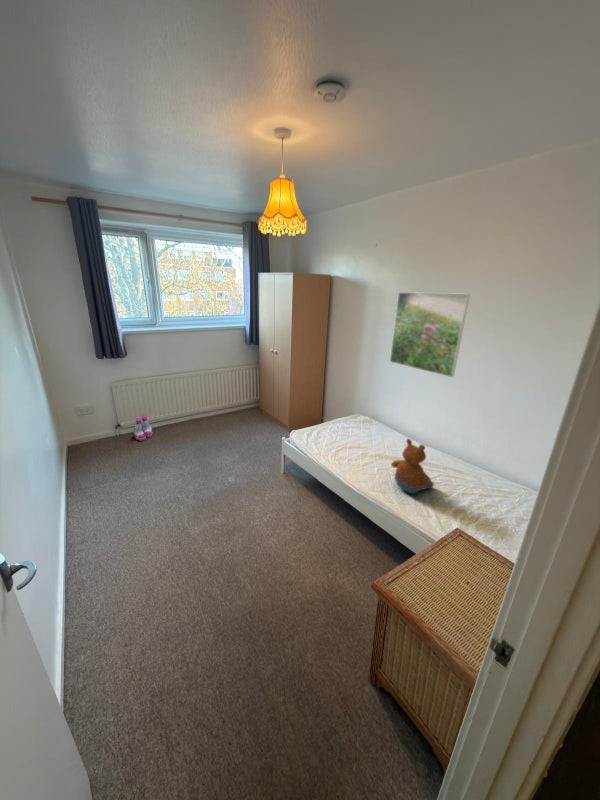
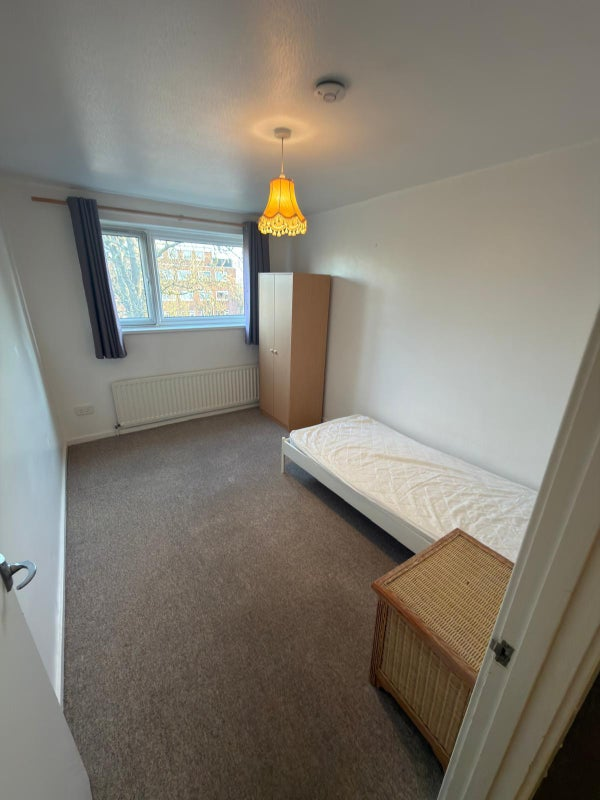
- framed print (424, 332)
- boots (142, 426)
- stuffed toy (416, 464)
